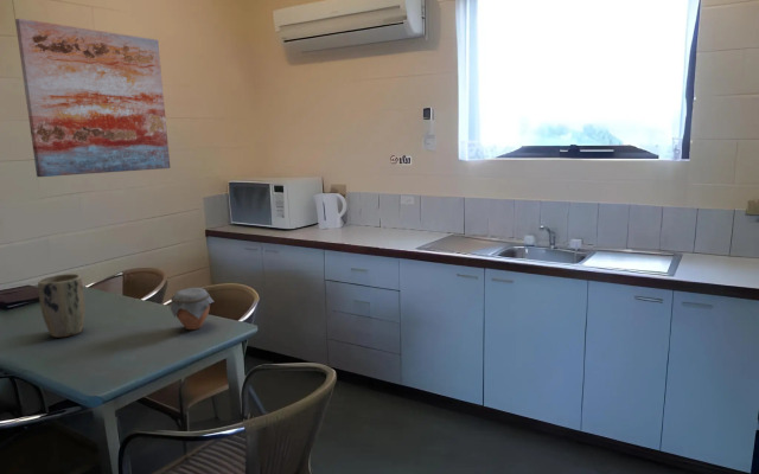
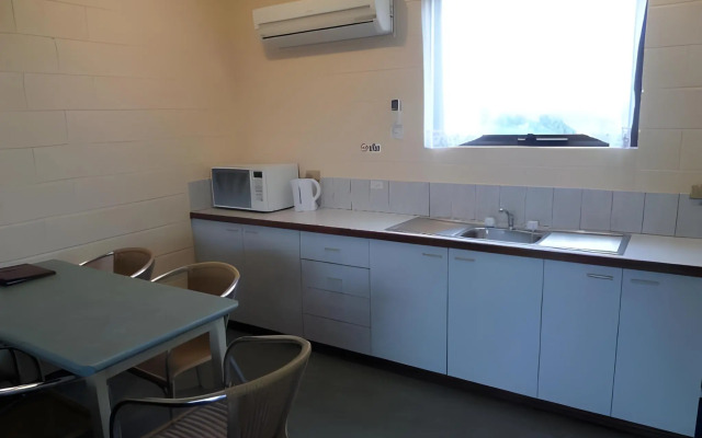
- jar (192, 309)
- plant pot (63, 306)
- wall art (102, 102)
